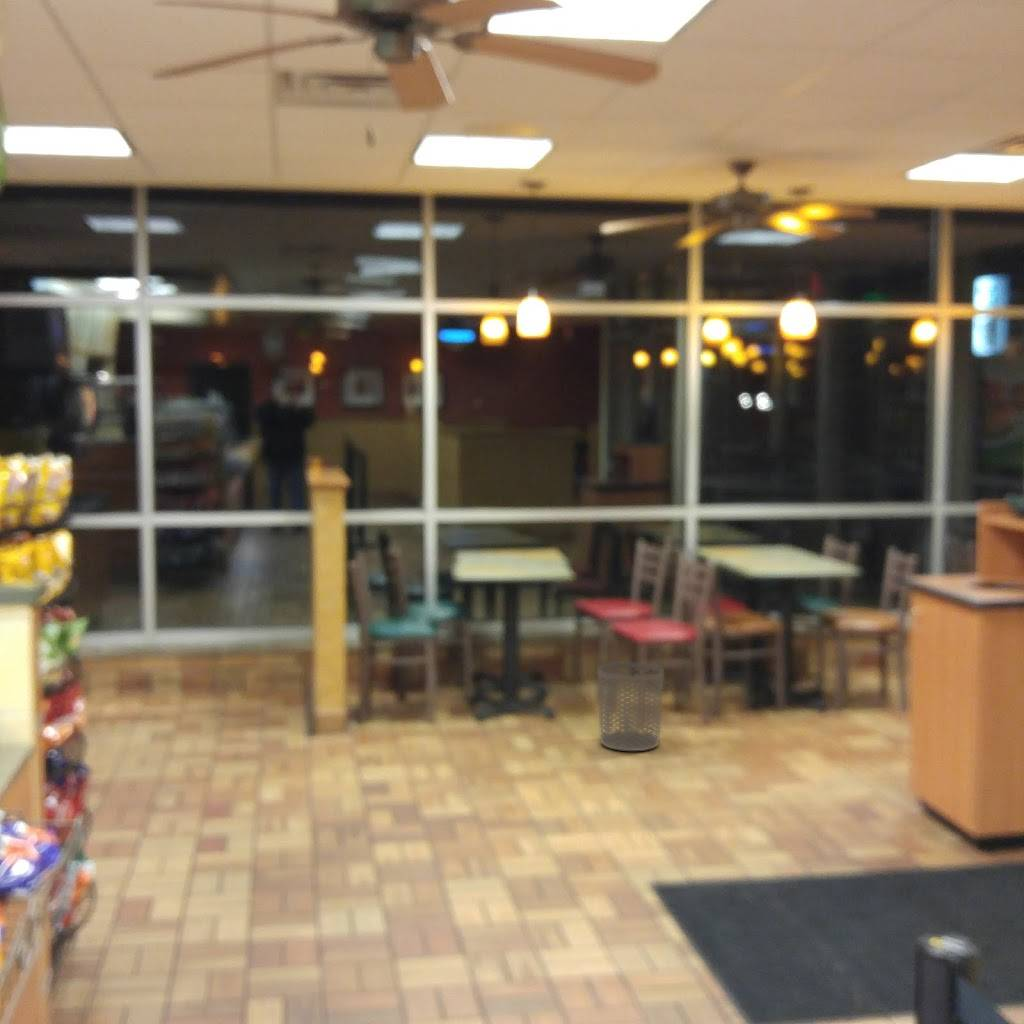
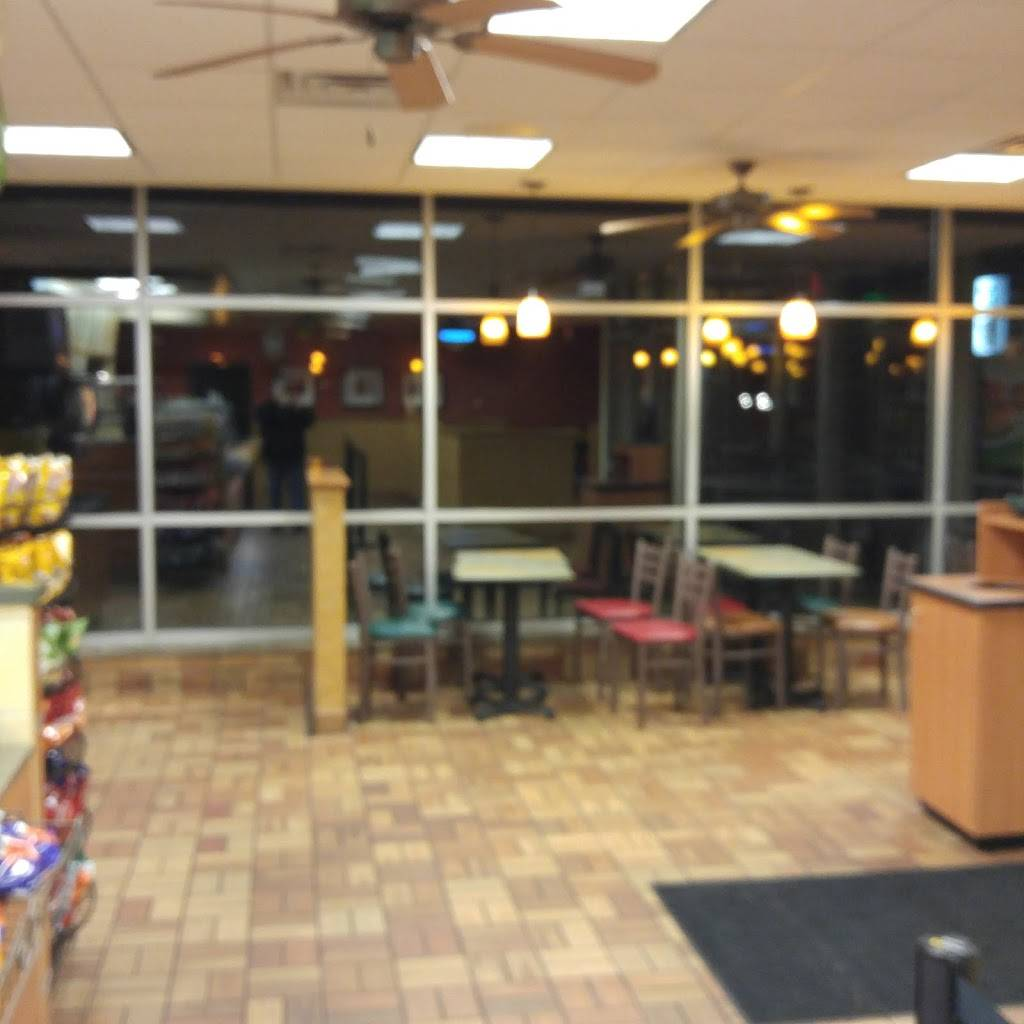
- waste bin (630, 706)
